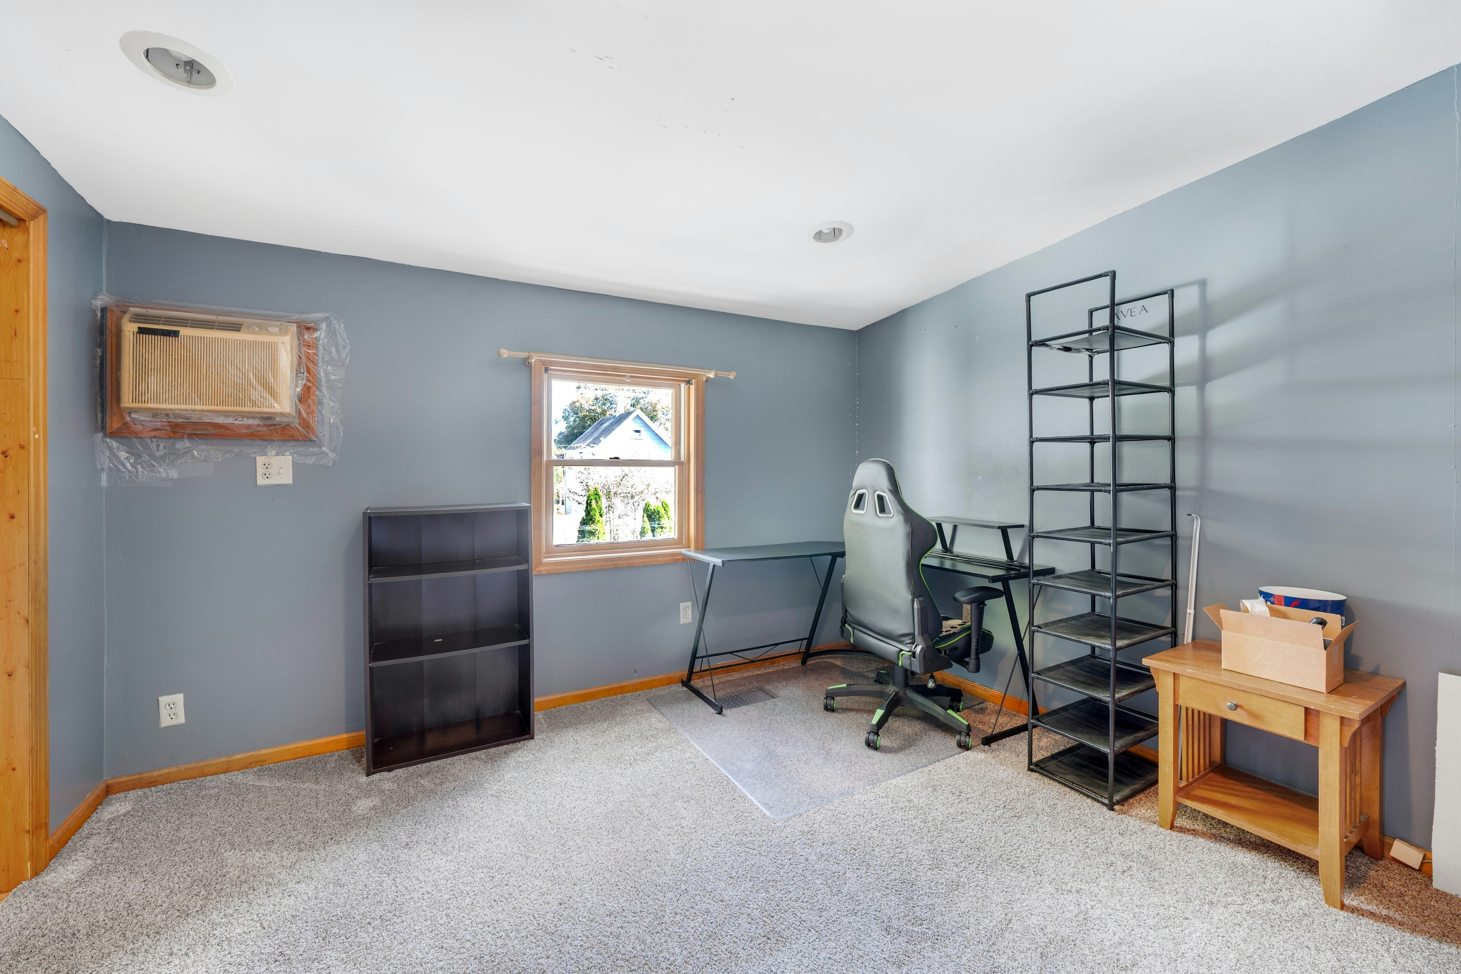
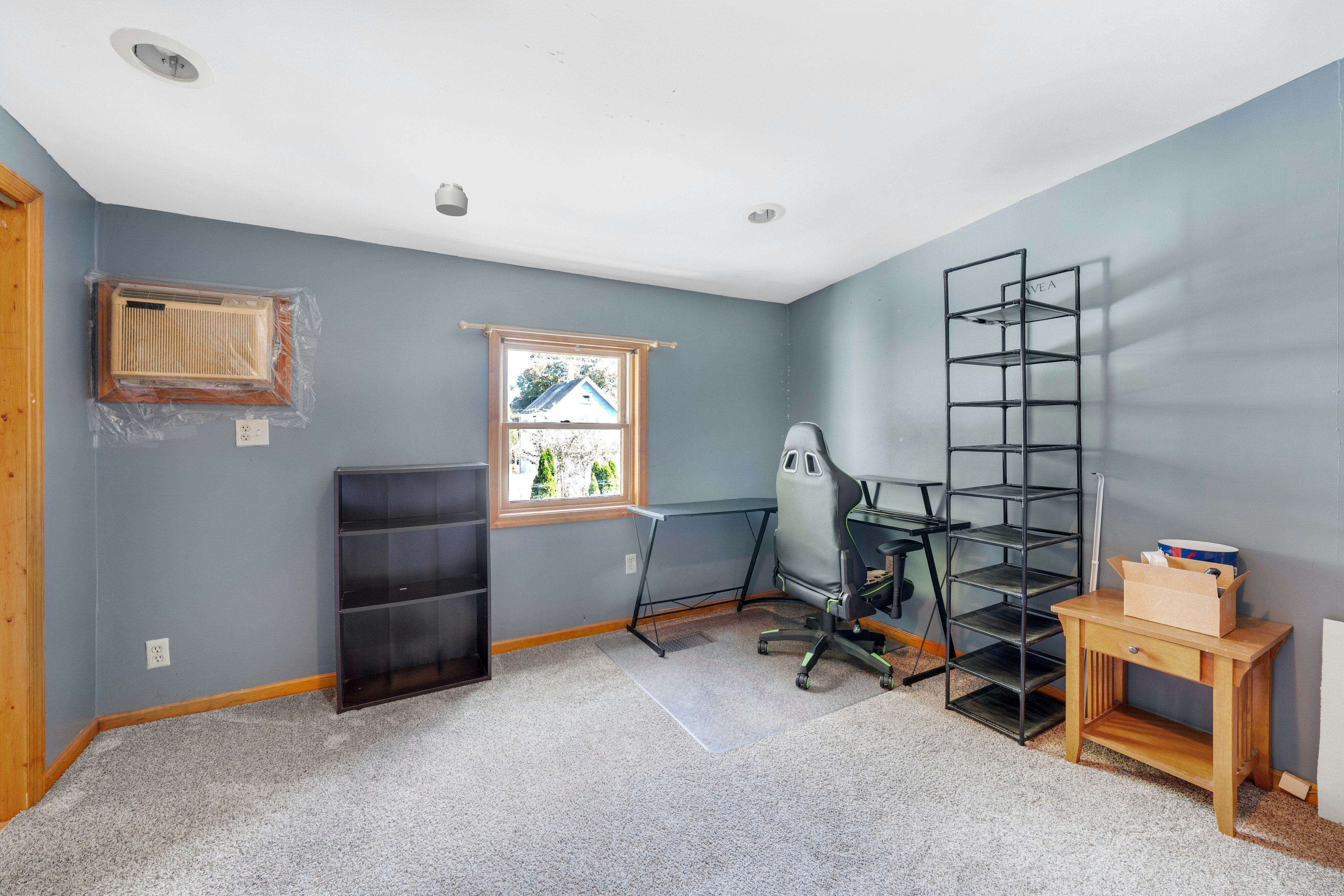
+ smoke detector (452, 198)
